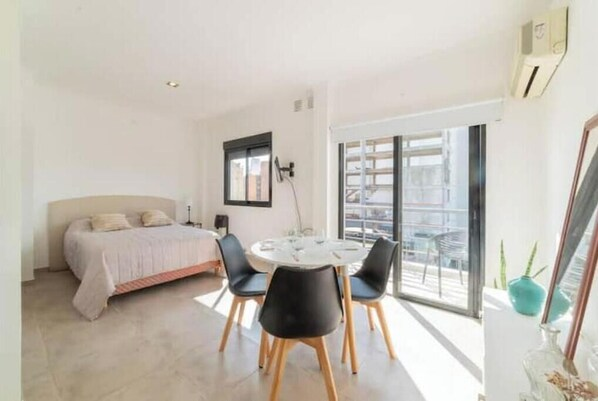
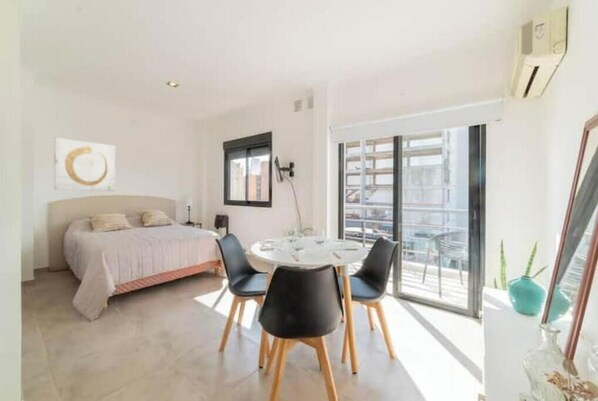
+ wall art (86, 166)
